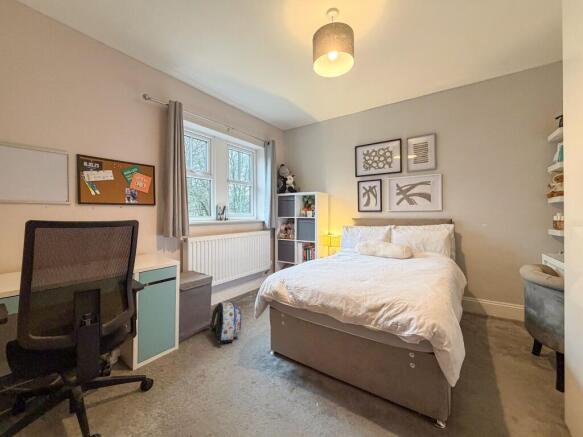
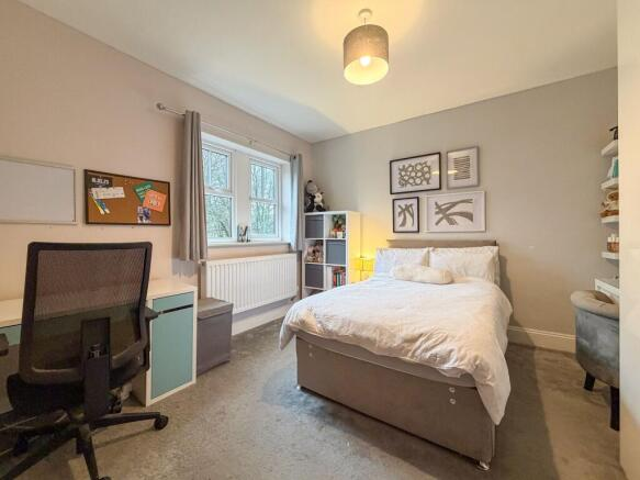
- backpack (227, 320)
